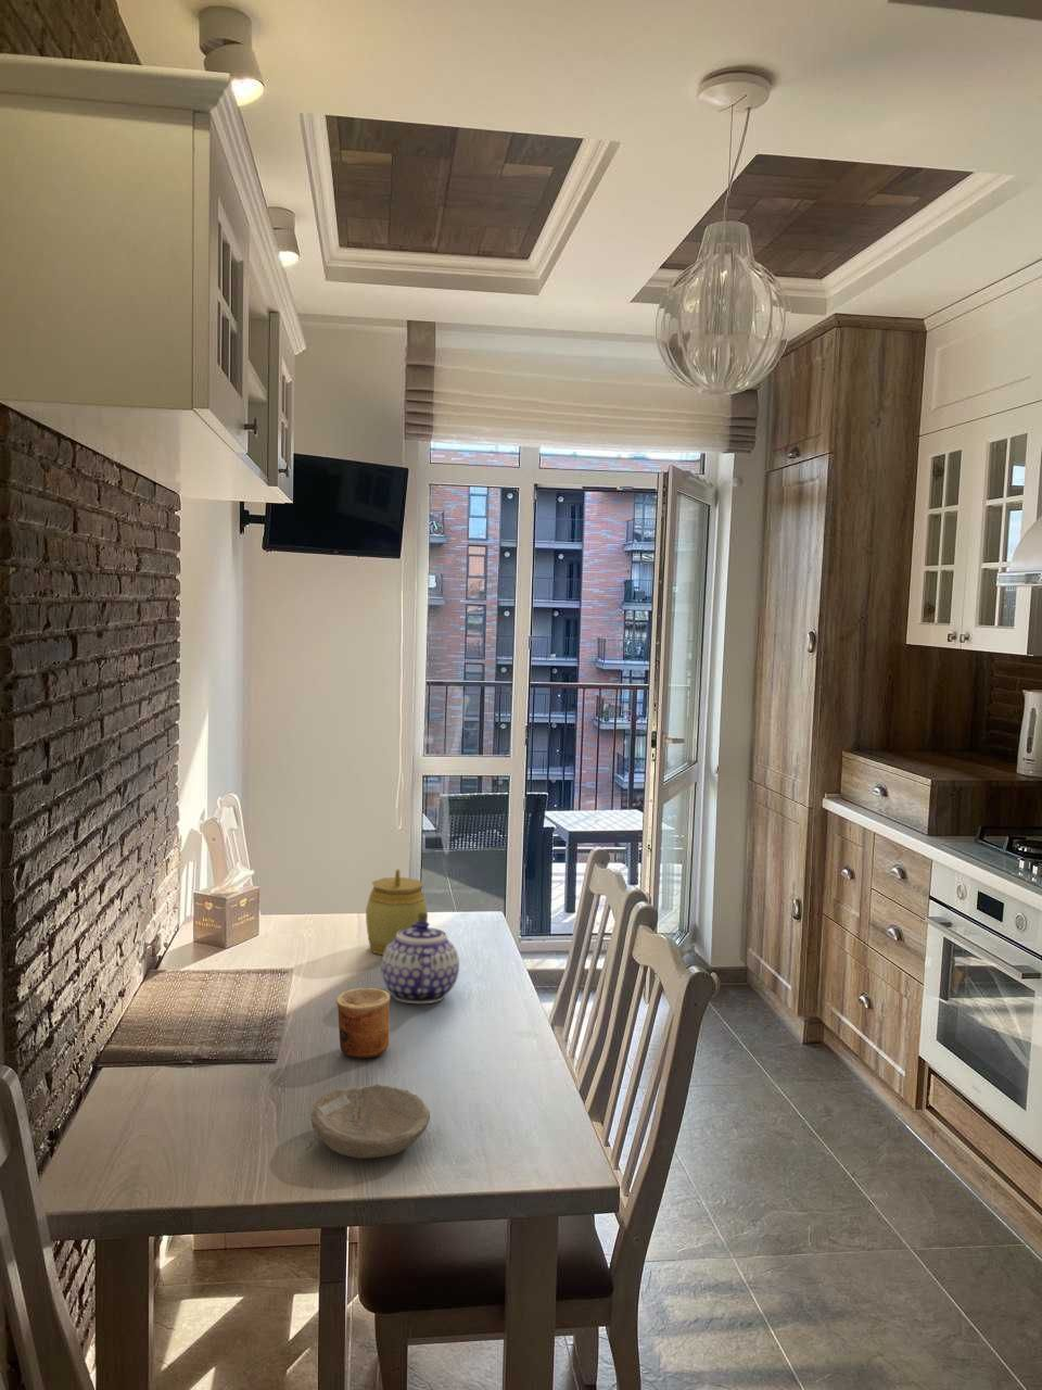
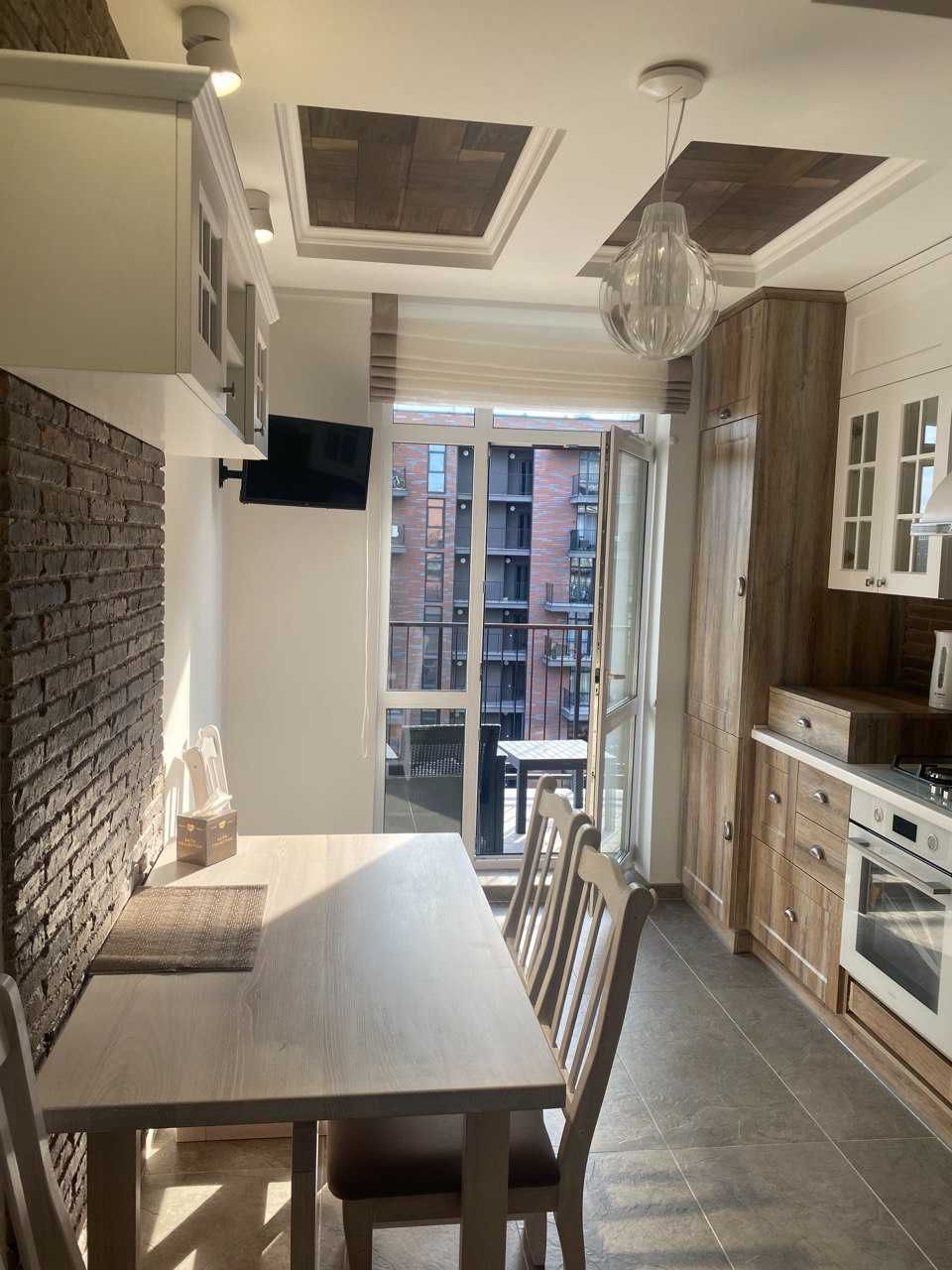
- jar (396, 908)
- cup (362, 1024)
- bowl (369, 1123)
- teapot (420, 958)
